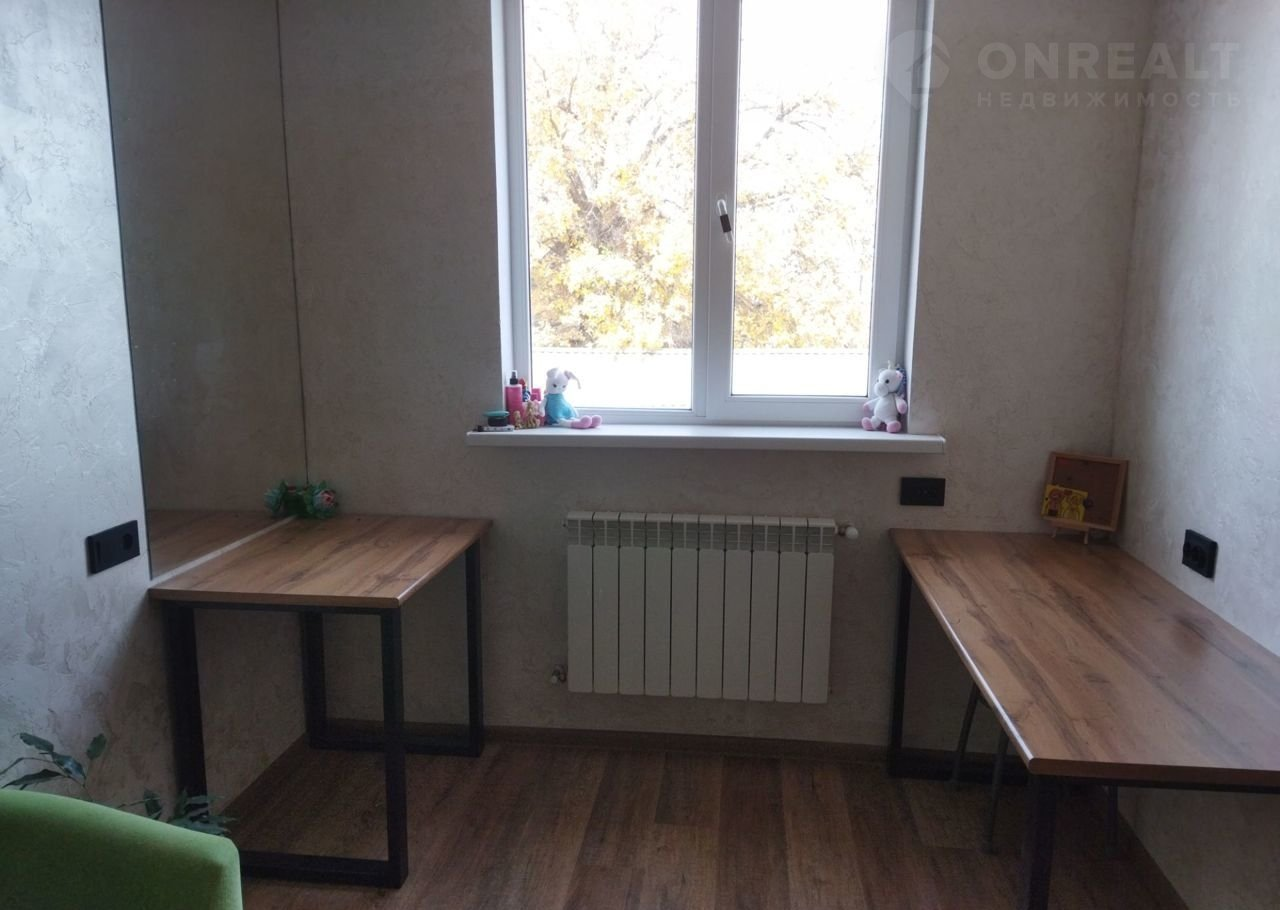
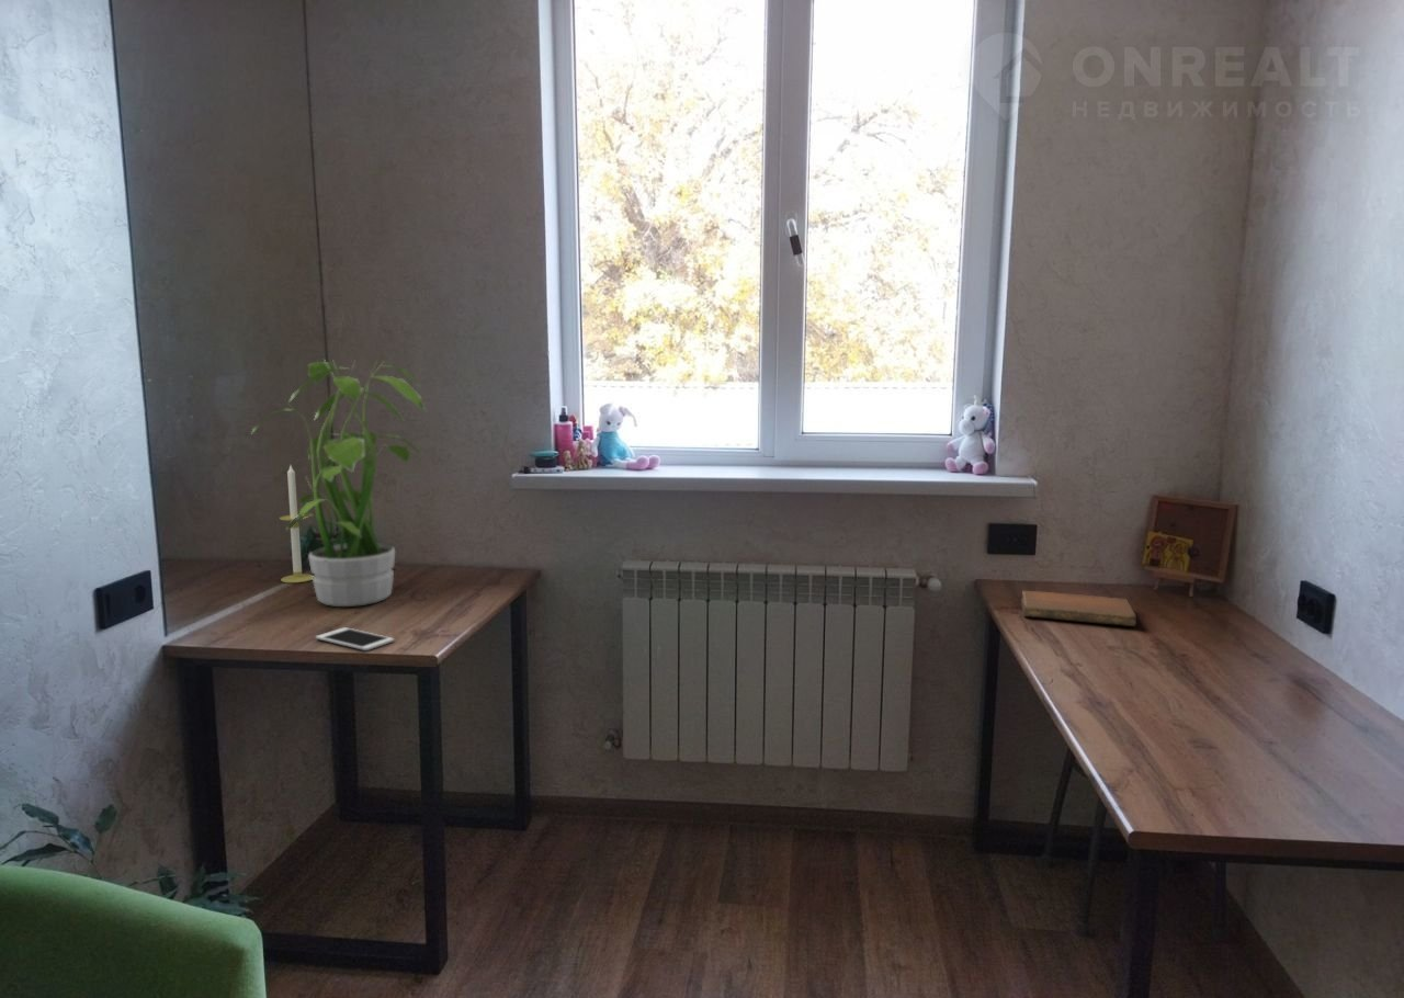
+ cell phone (354, 638)
+ candle (295, 523)
+ notebook (1075, 608)
+ potted plant (366, 480)
